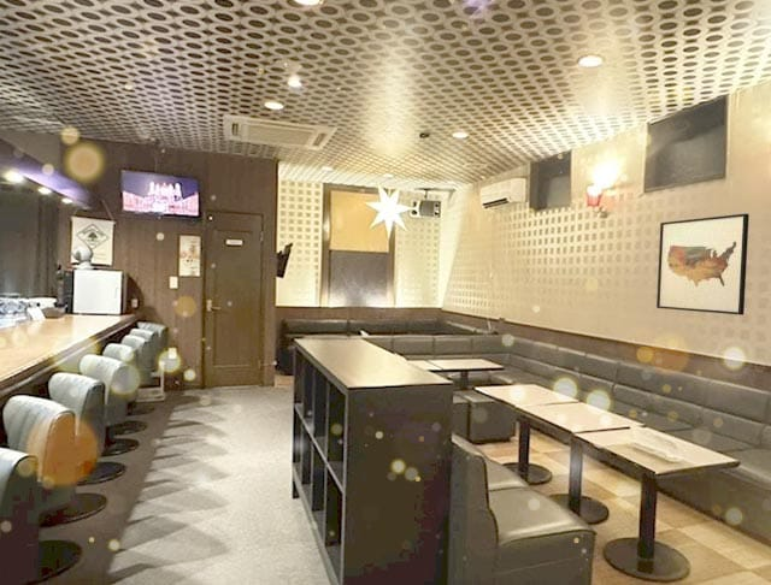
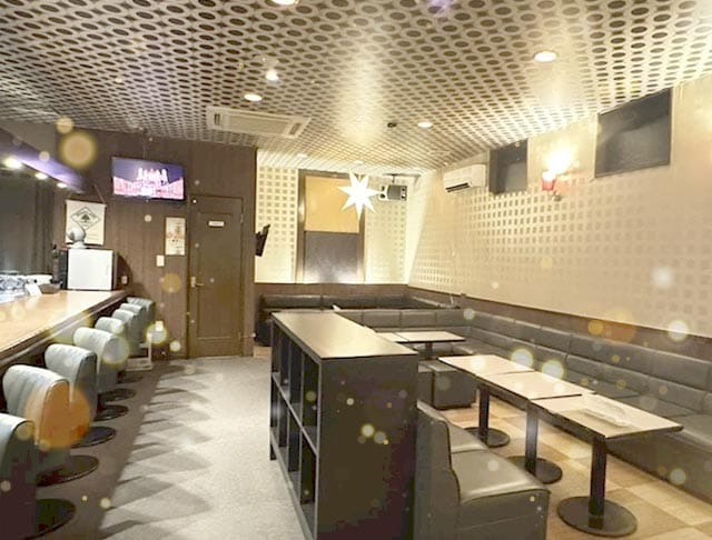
- wall art (699, 265)
